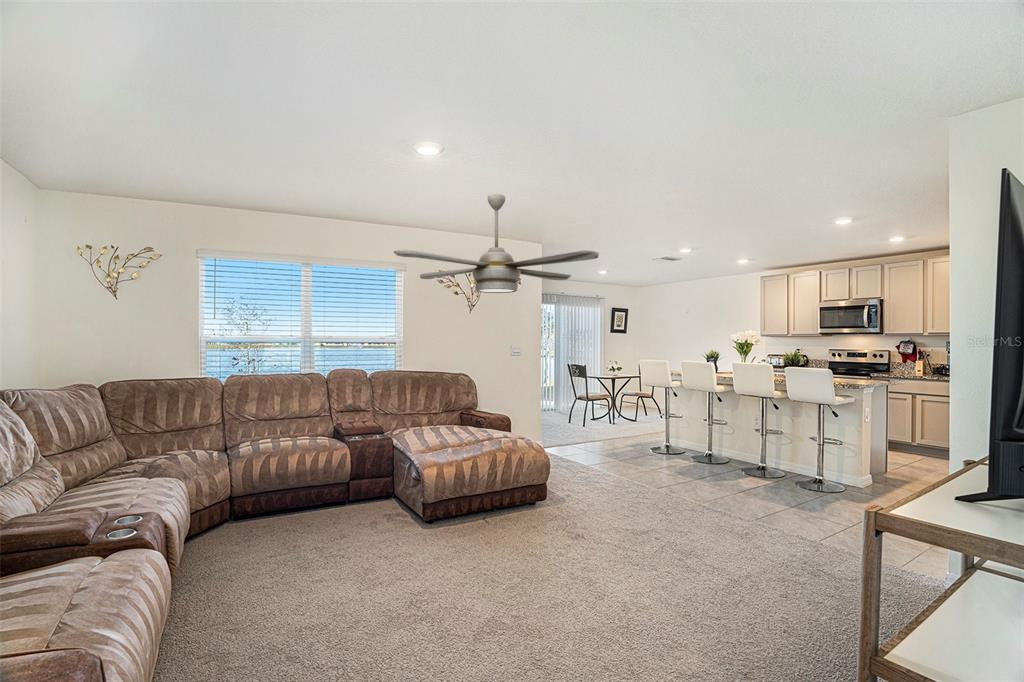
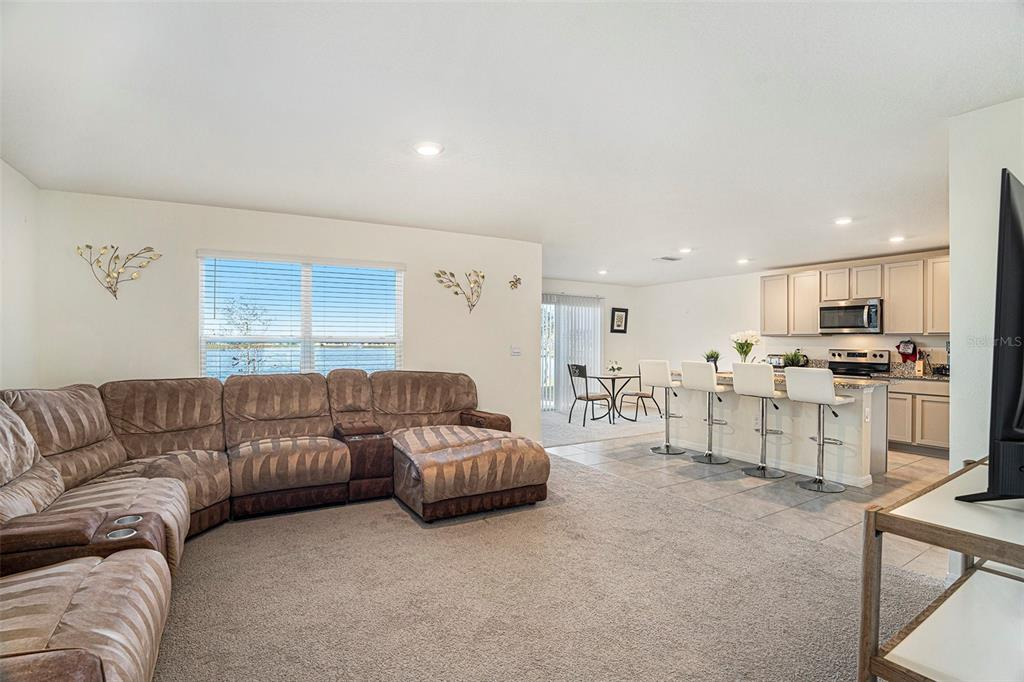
- ceiling fan (496, 244)
